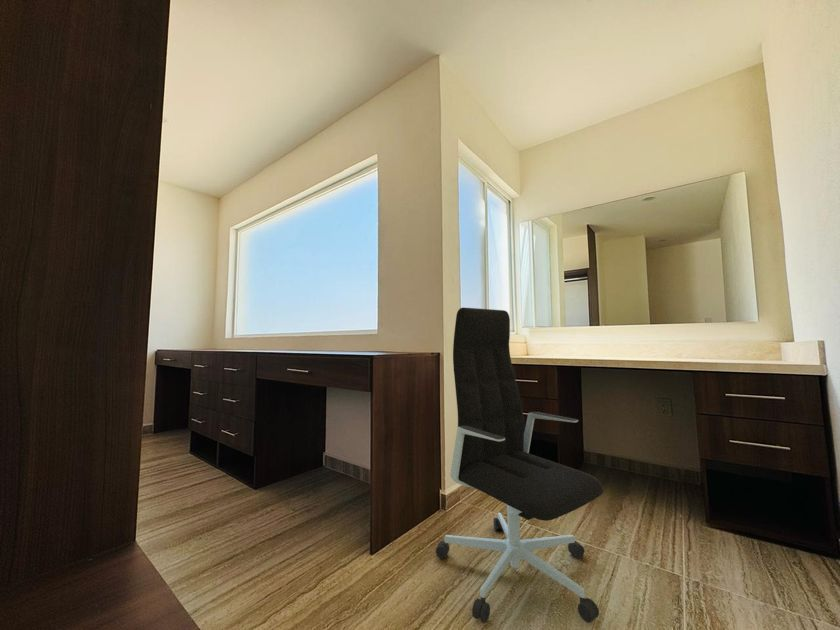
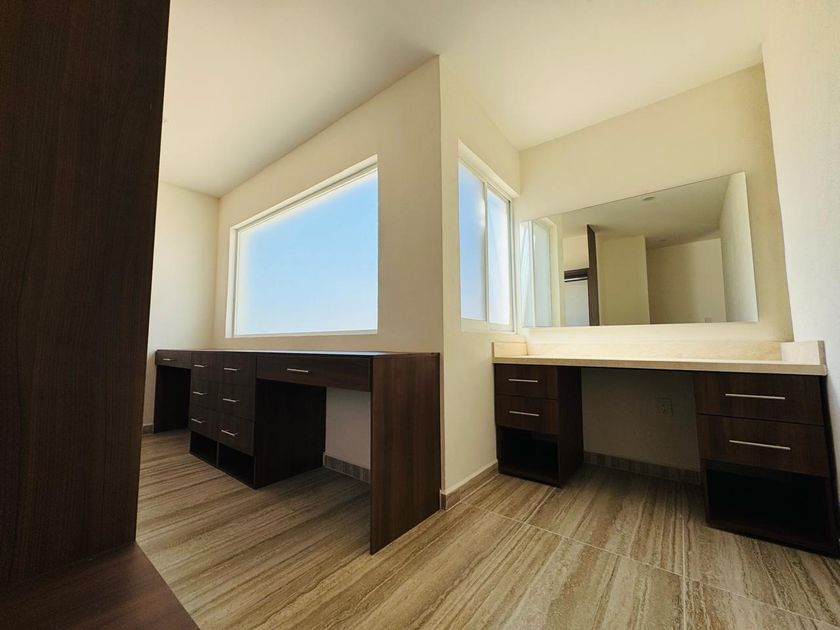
- office chair (515, 435)
